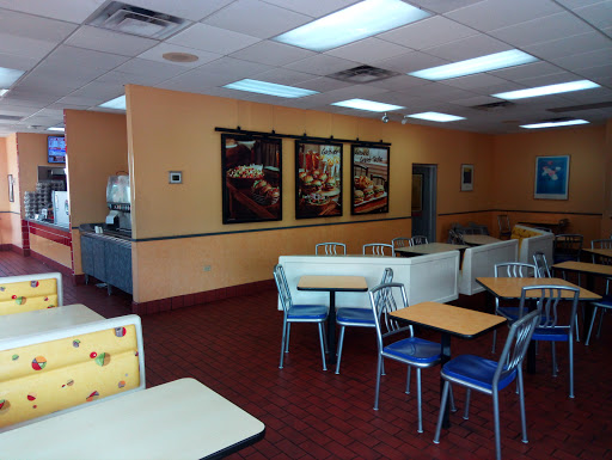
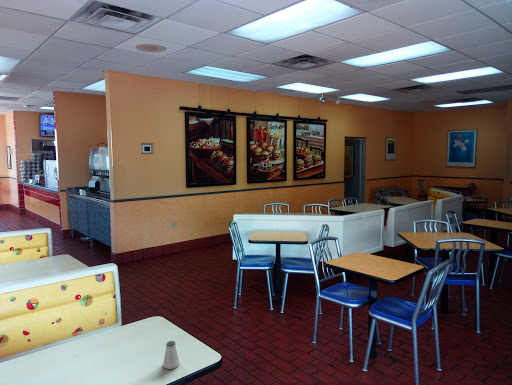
+ saltshaker (171, 353)
